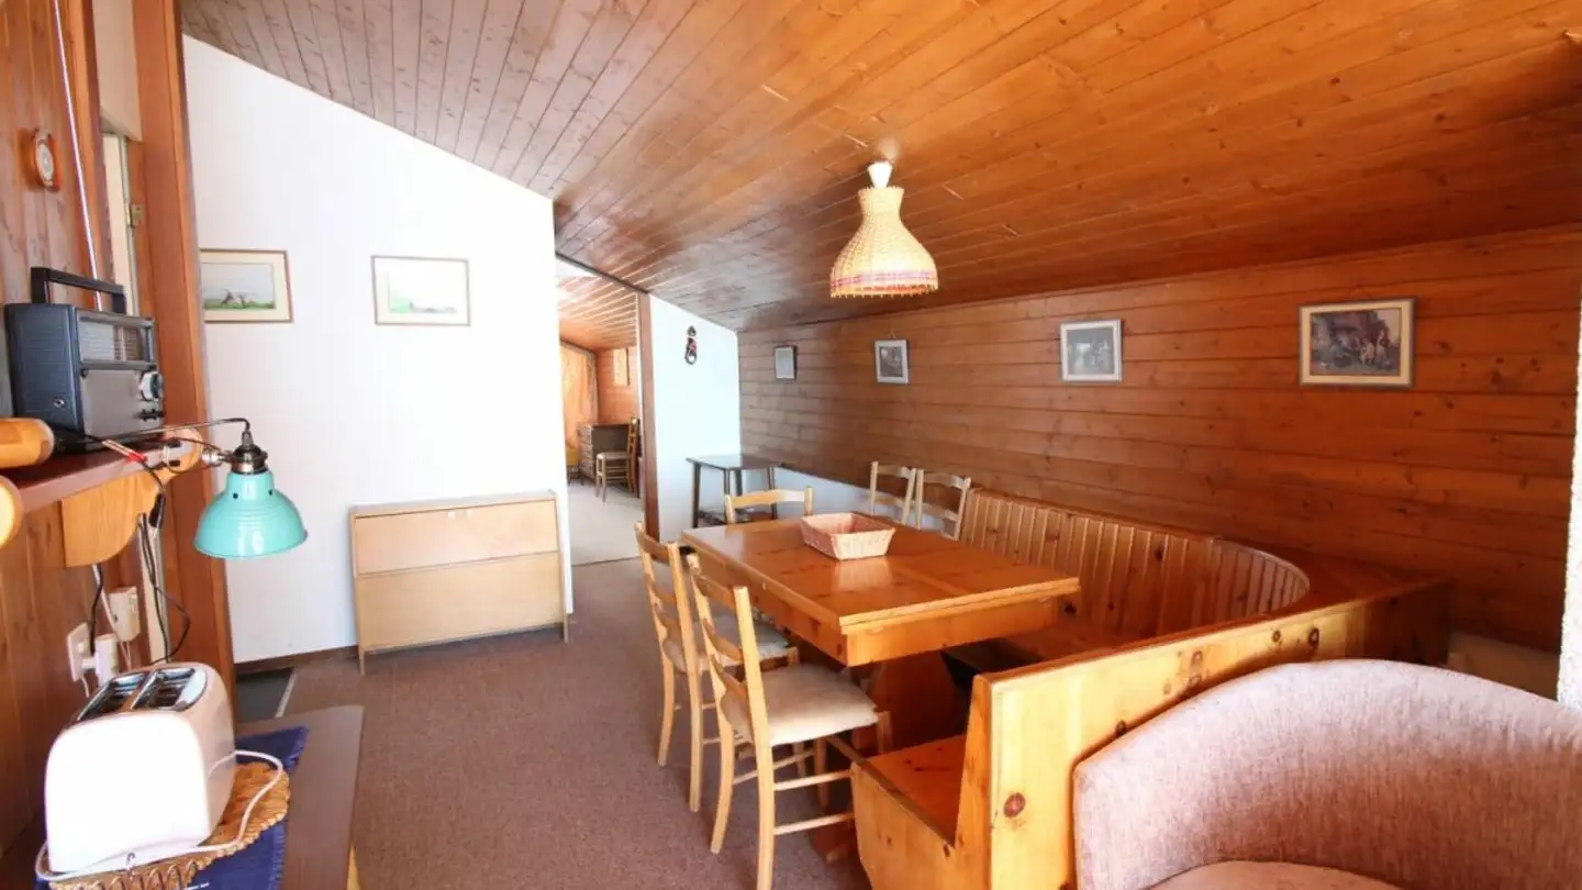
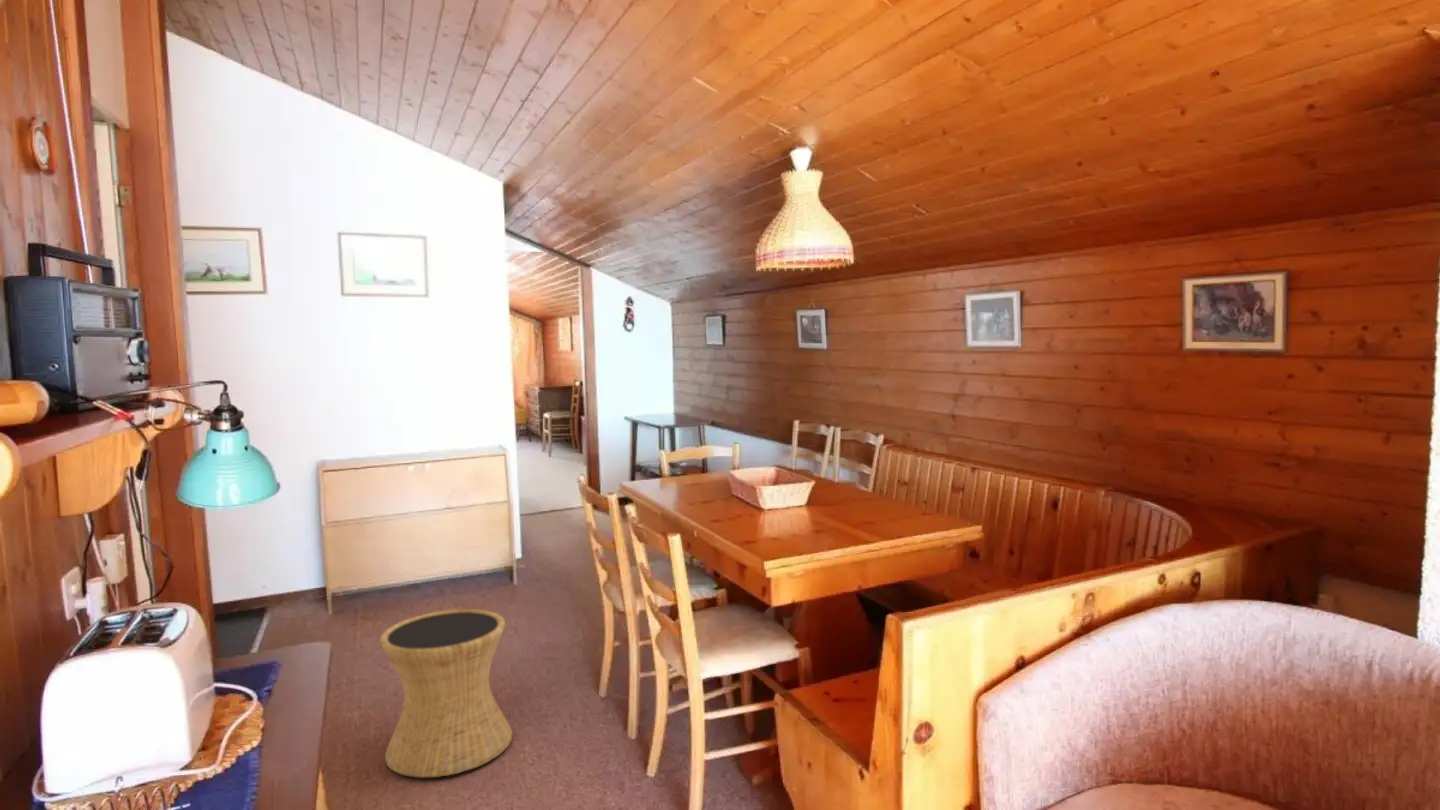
+ side table (447, 687)
